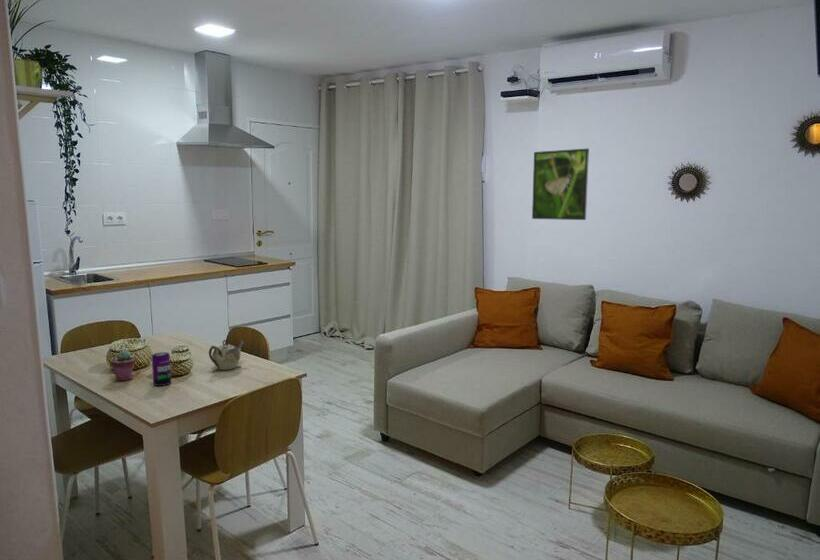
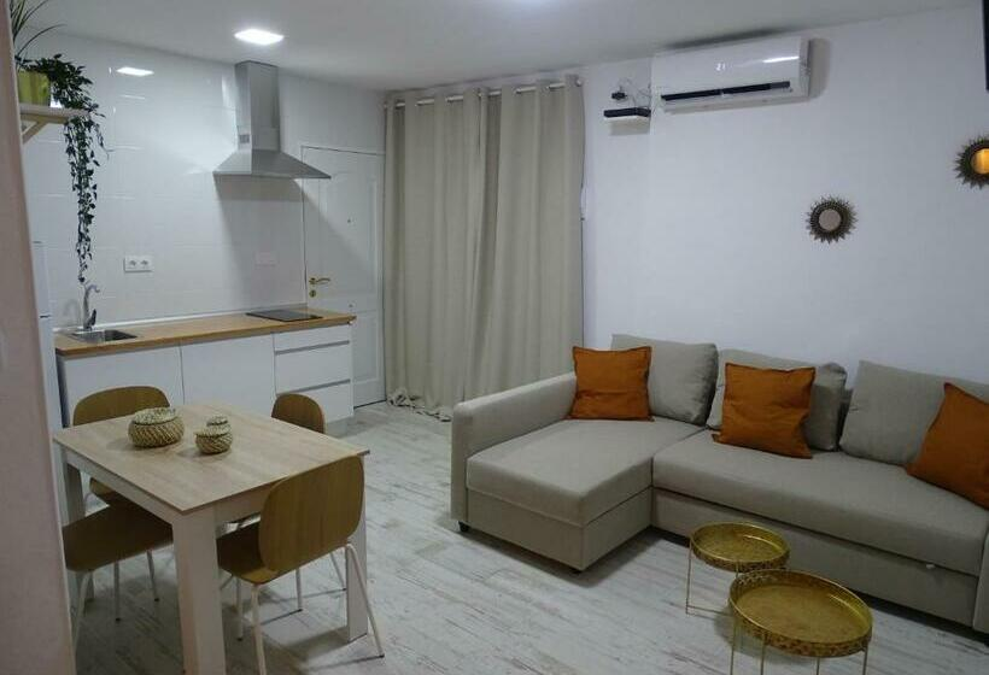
- potted succulent (123, 364)
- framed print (559, 185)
- beverage can (161, 368)
- teapot (227, 353)
